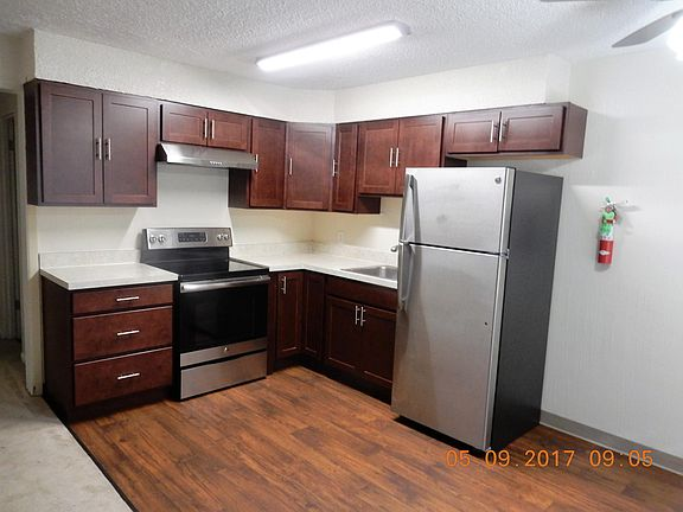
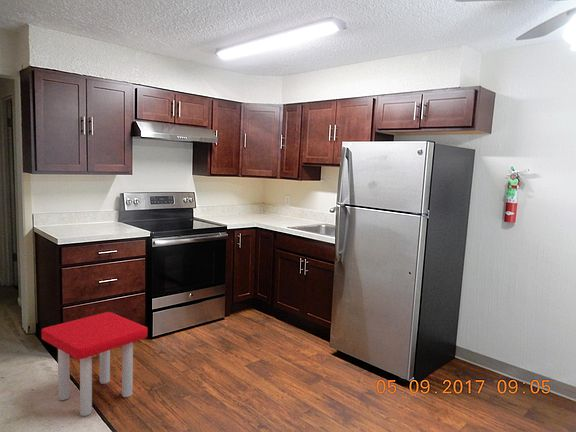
+ stool (91, 362)
